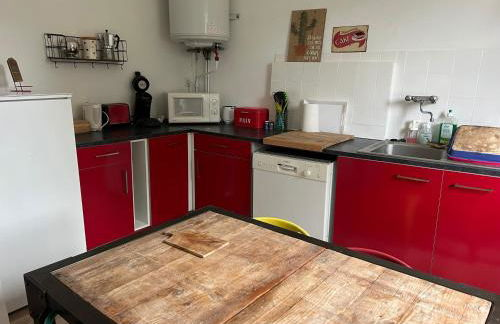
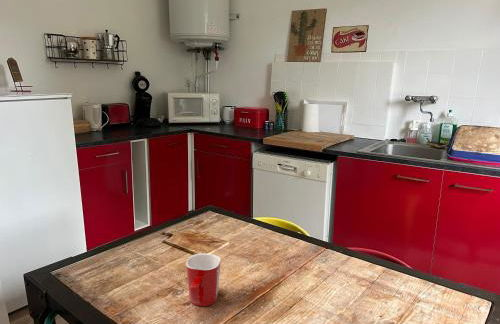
+ mug (201, 284)
